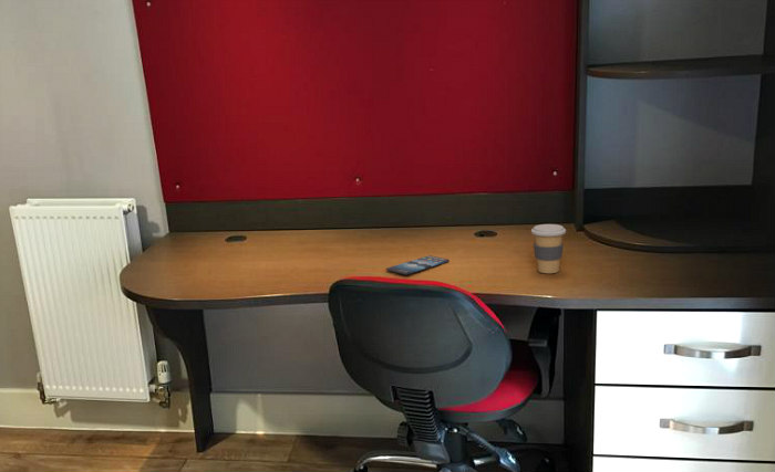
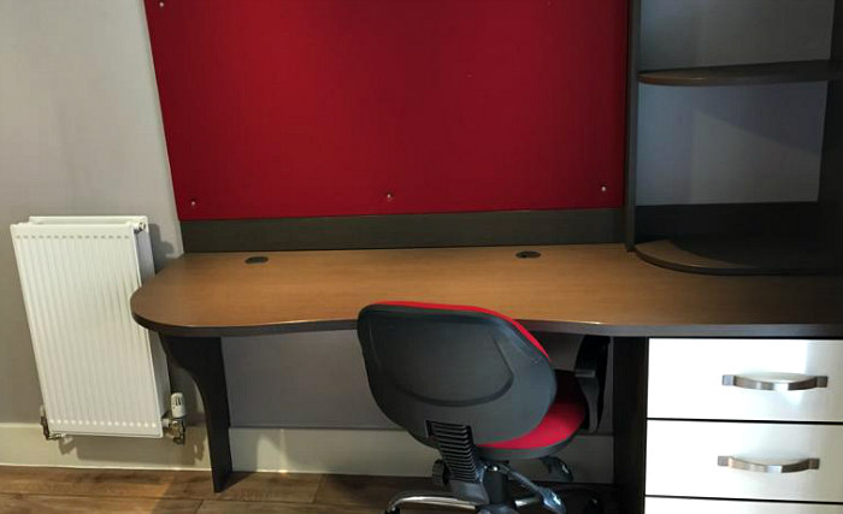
- coffee cup (548, 249)
- smartphone (417, 264)
